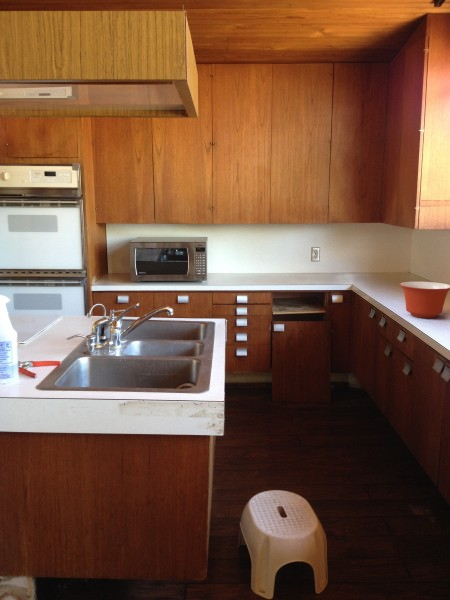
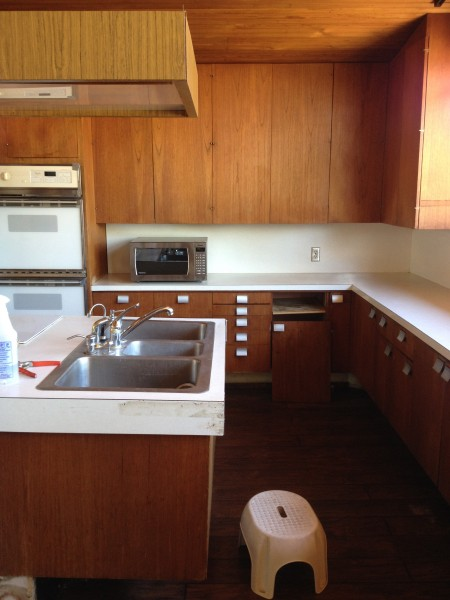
- mixing bowl (424, 300)
